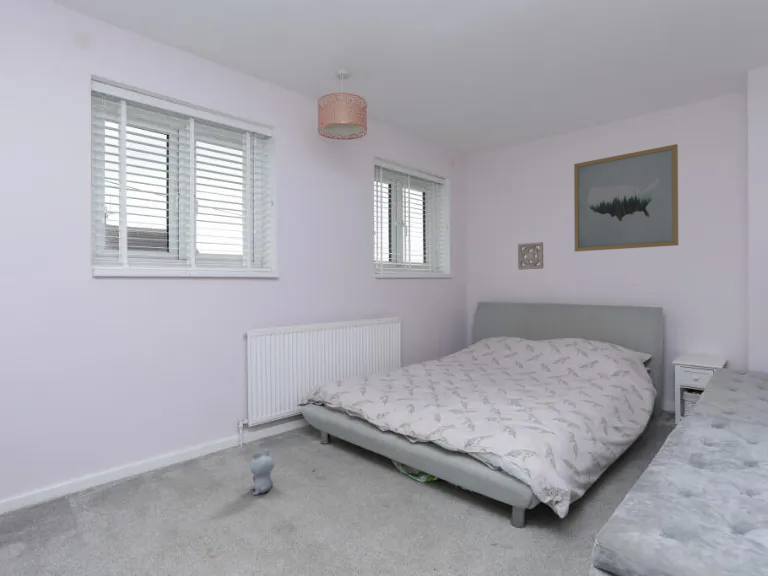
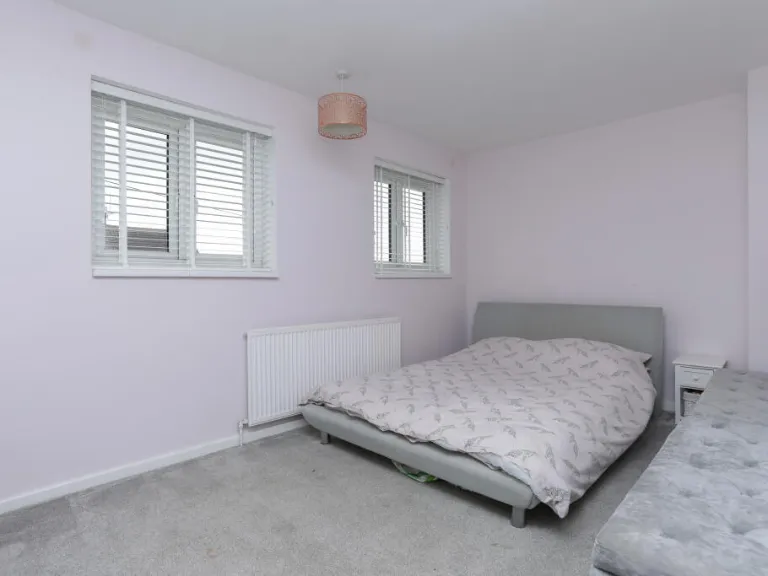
- wall art (622, 201)
- wall ornament (530, 256)
- plush toy (262, 469)
